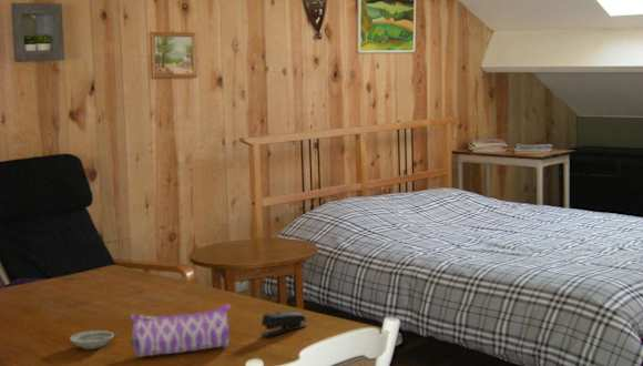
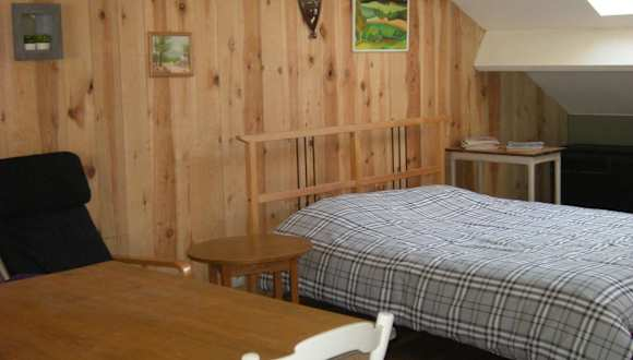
- saucer (92, 340)
- stapler (284, 319)
- pencil case (180, 329)
